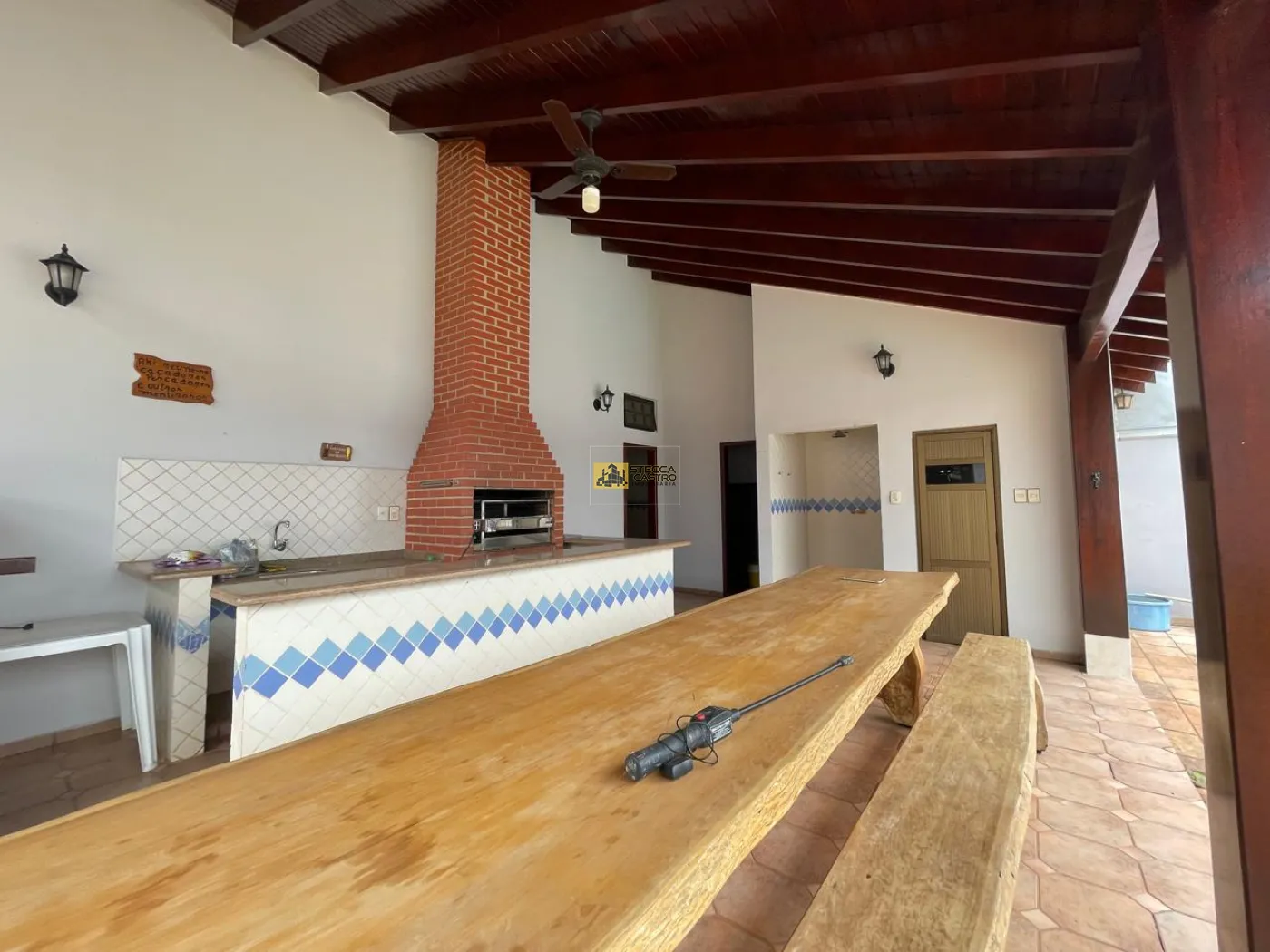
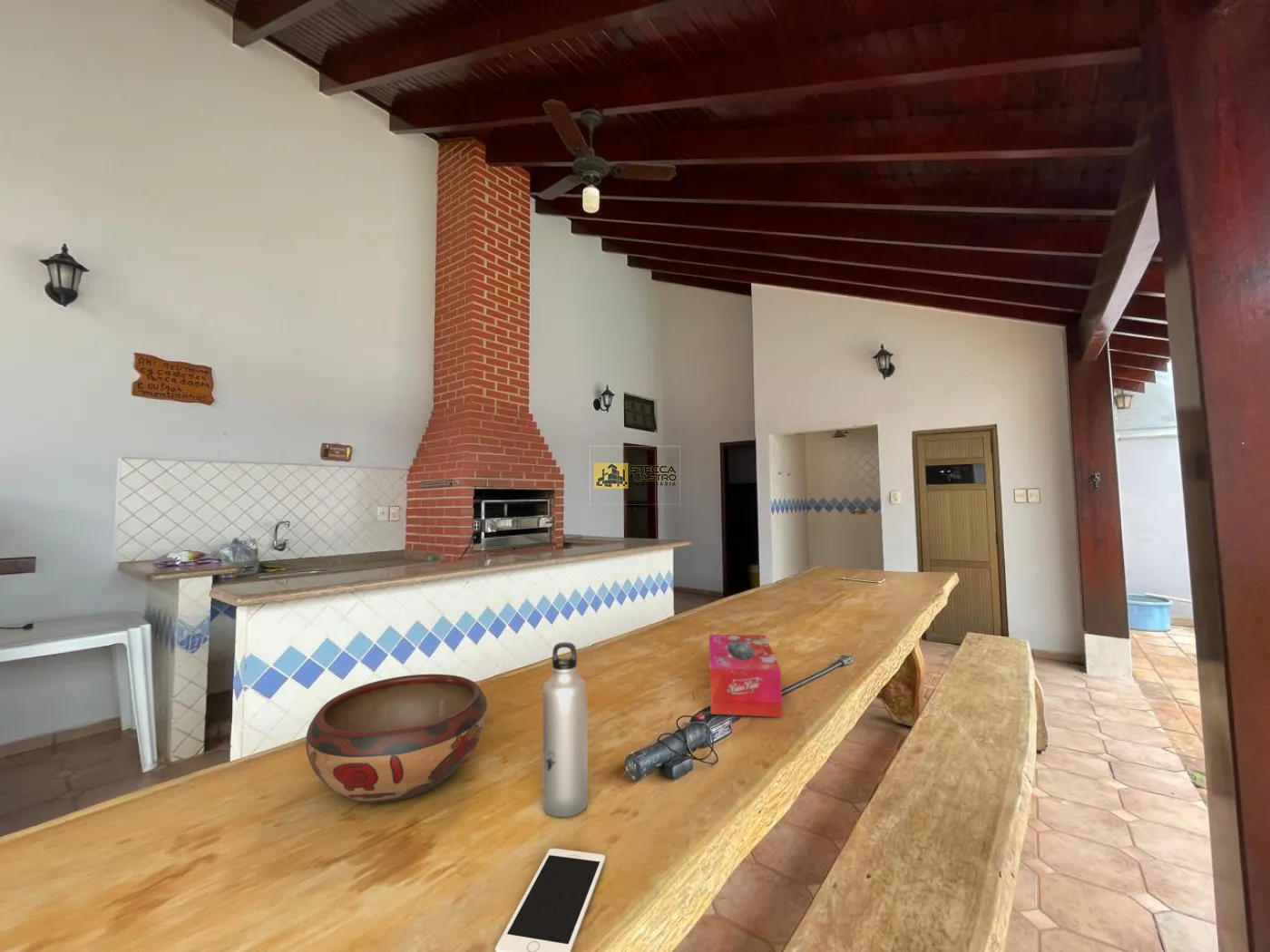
+ decorative bowl (402, 738)
+ cell phone (556, 899)
+ water bottle (564, 724)
+ tissue box (740, 670)
